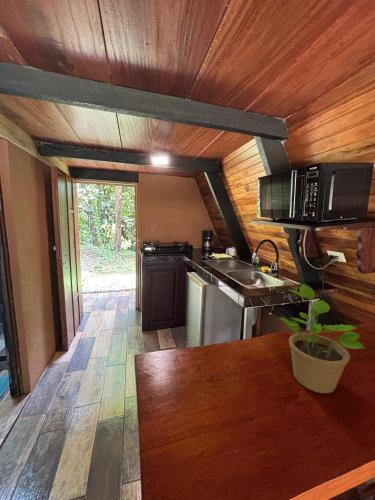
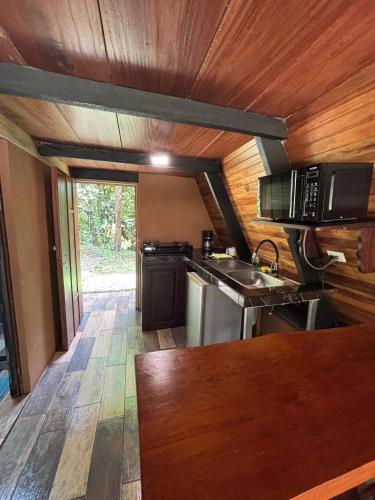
- potted plant (321, 339)
